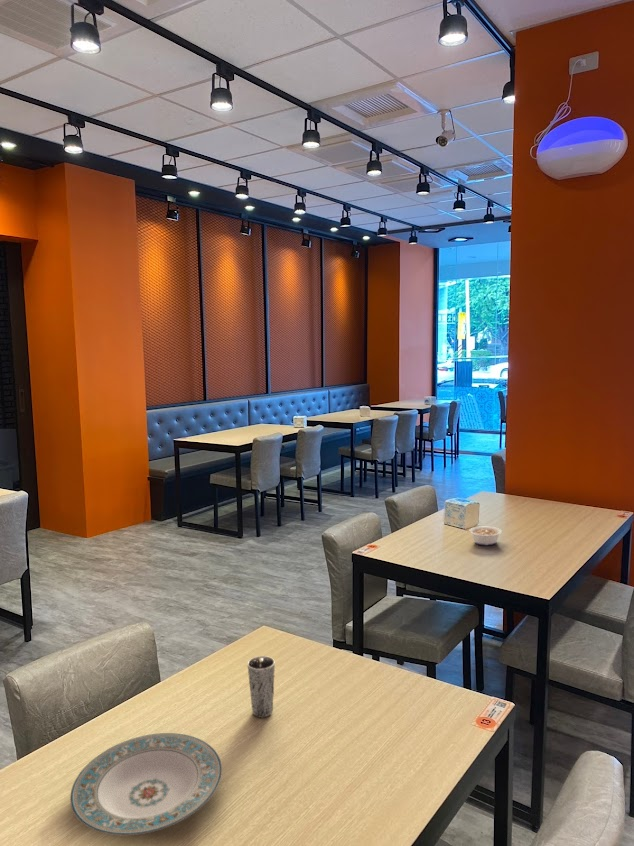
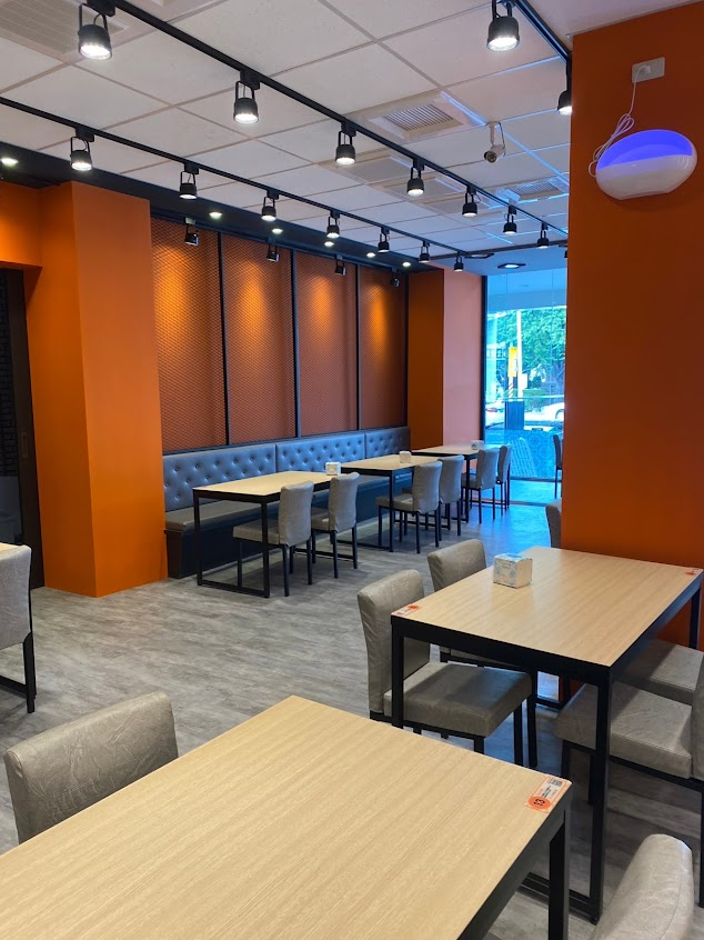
- legume (484, 535)
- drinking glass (261, 687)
- plate (148, 786)
